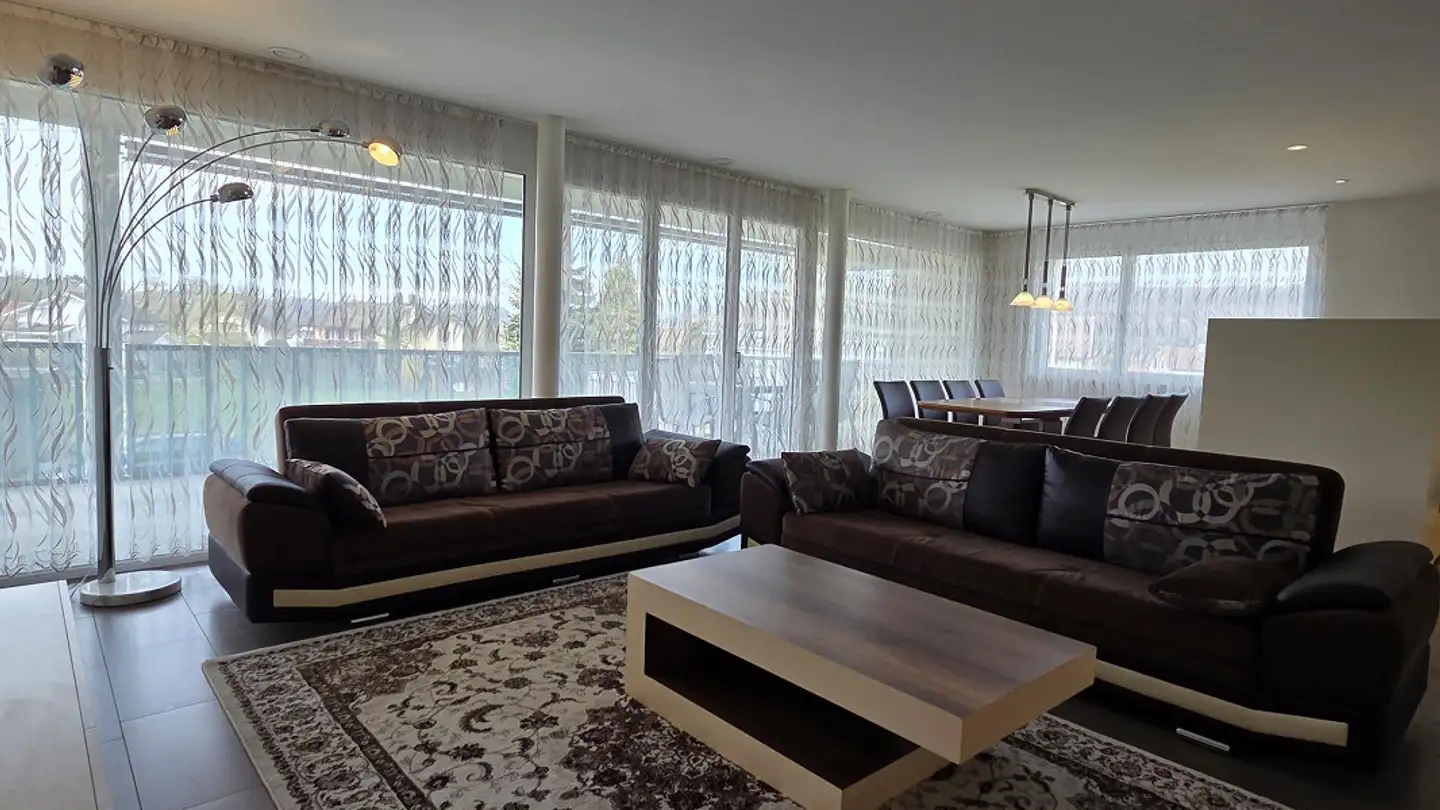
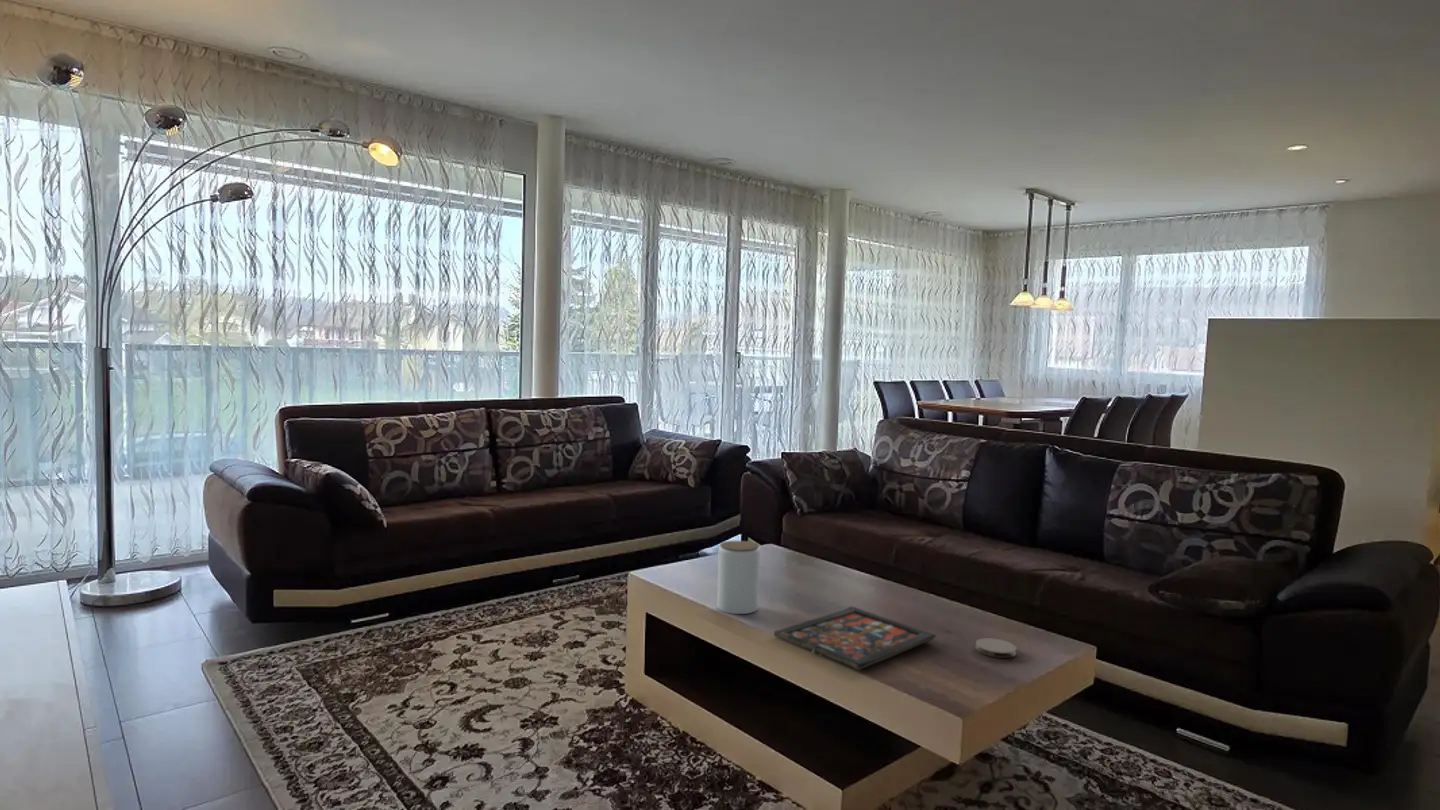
+ coaster (995, 647)
+ jar (738, 576)
+ board game (853, 635)
